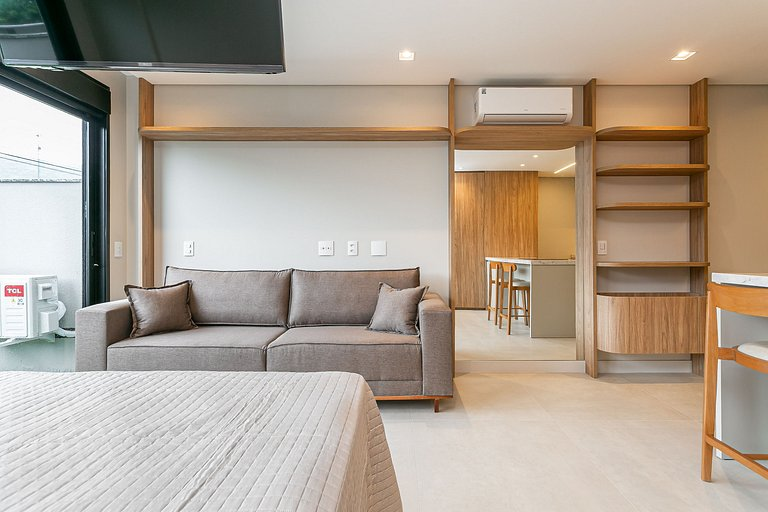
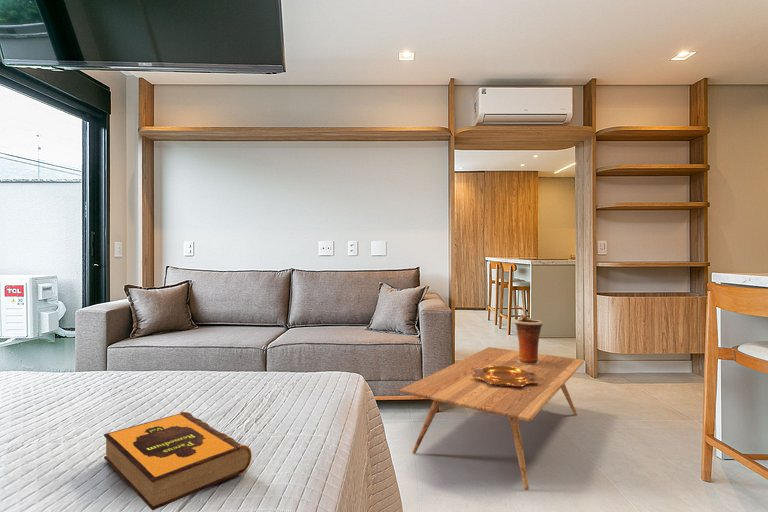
+ decorative bowl (504, 375)
+ coffee table (503, 402)
+ hardback book (176, 451)
+ vase (528, 338)
